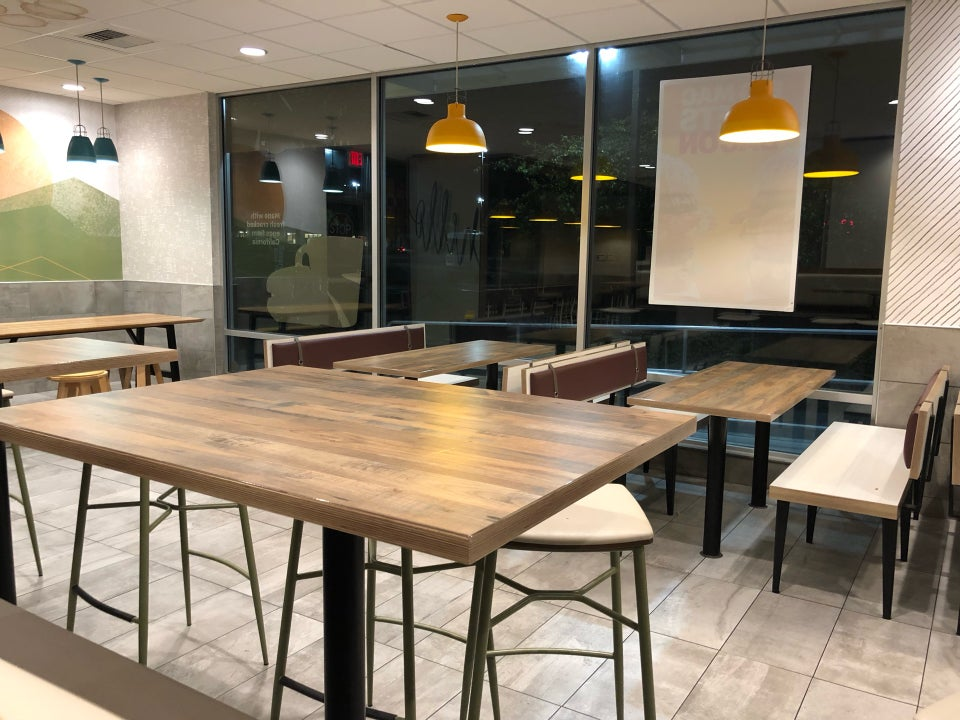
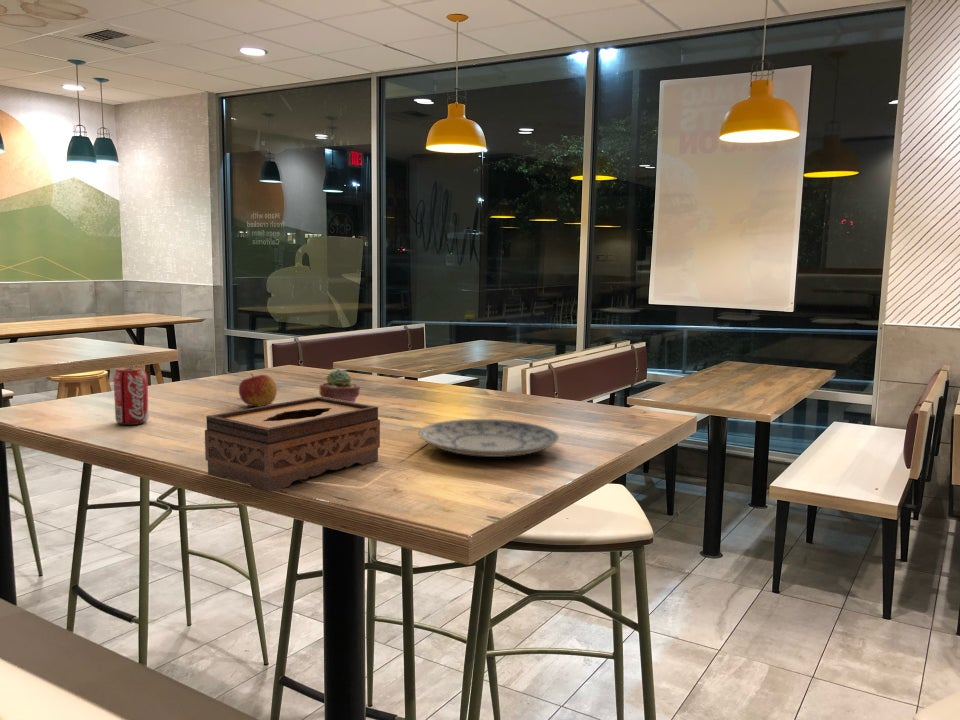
+ potted succulent (339, 395)
+ tissue box (296, 439)
+ plate (488, 440)
+ beverage can (131, 395)
+ apple (258, 389)
